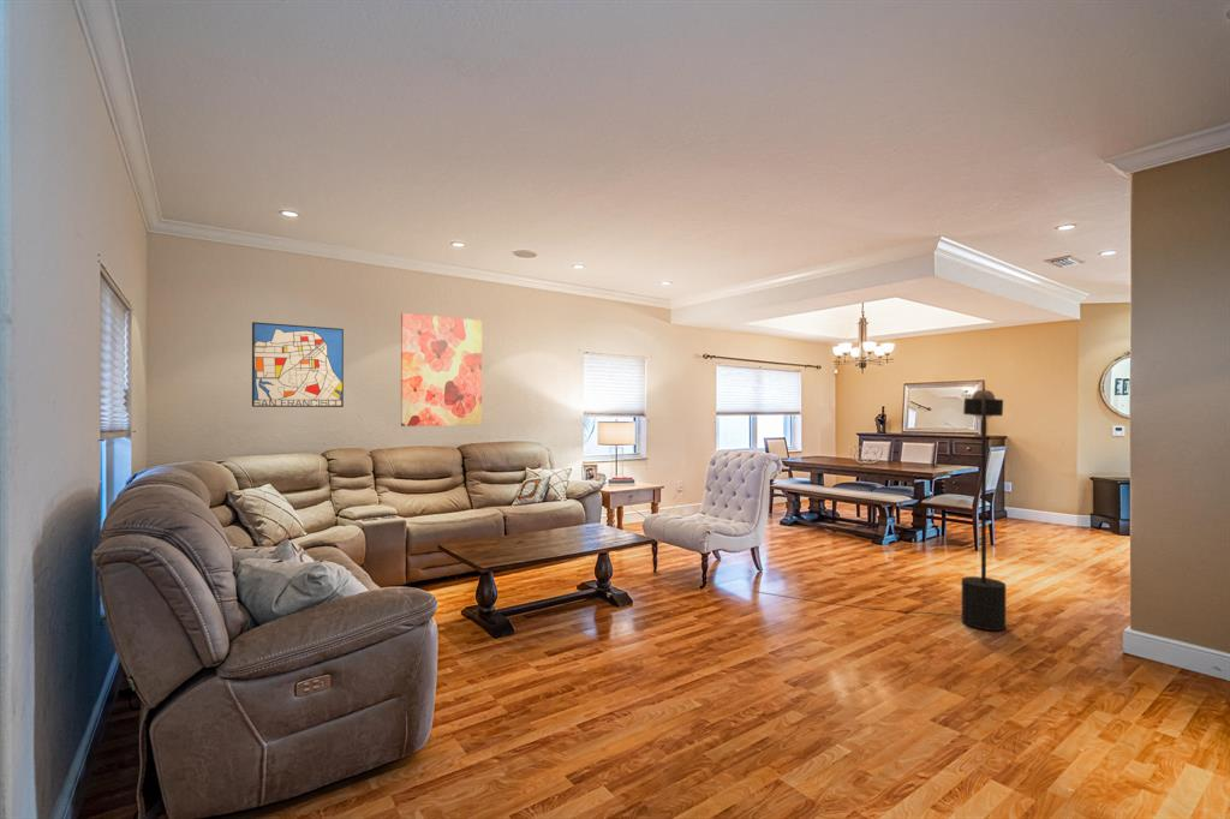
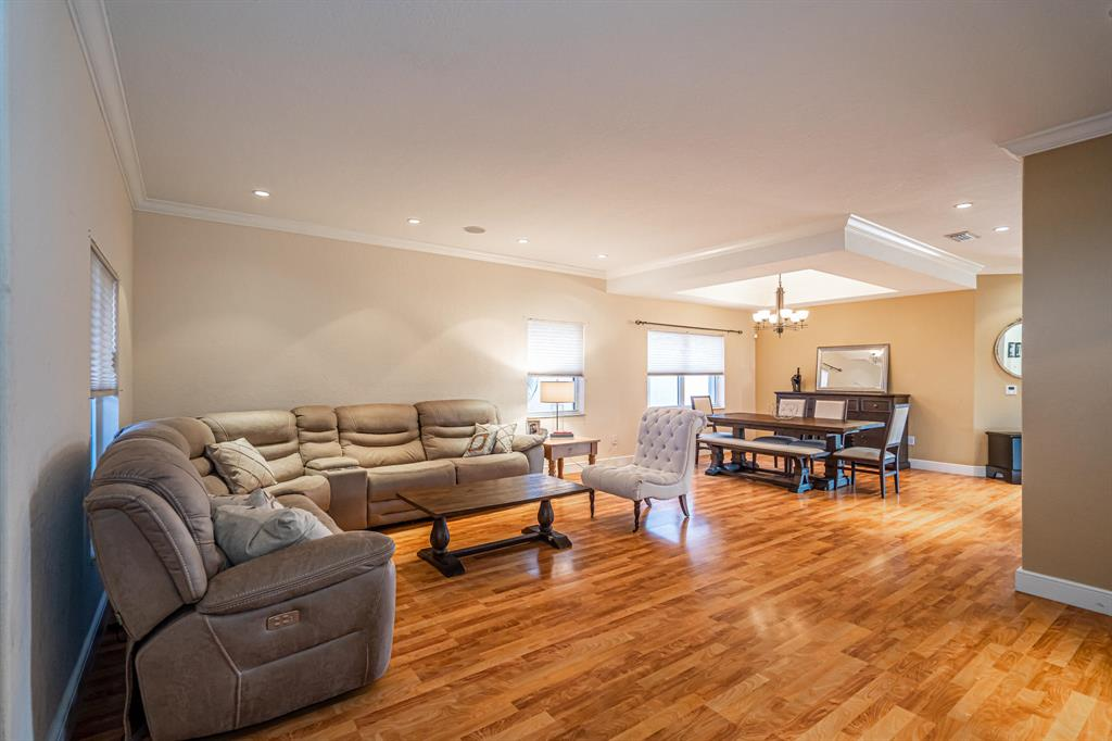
- floor lamp (981, 494)
- wall art (299, 366)
- wall art (442, 371)
